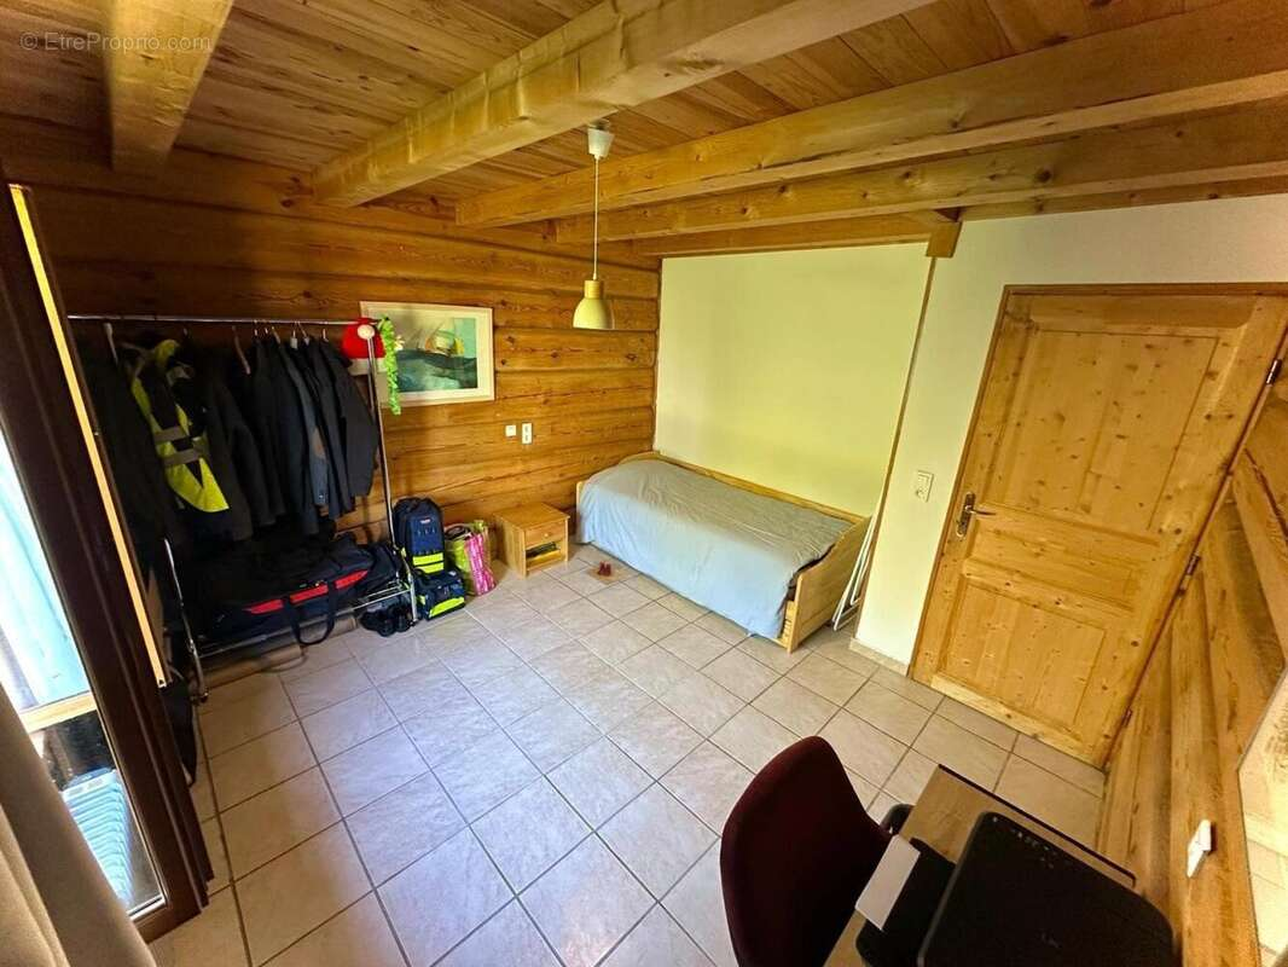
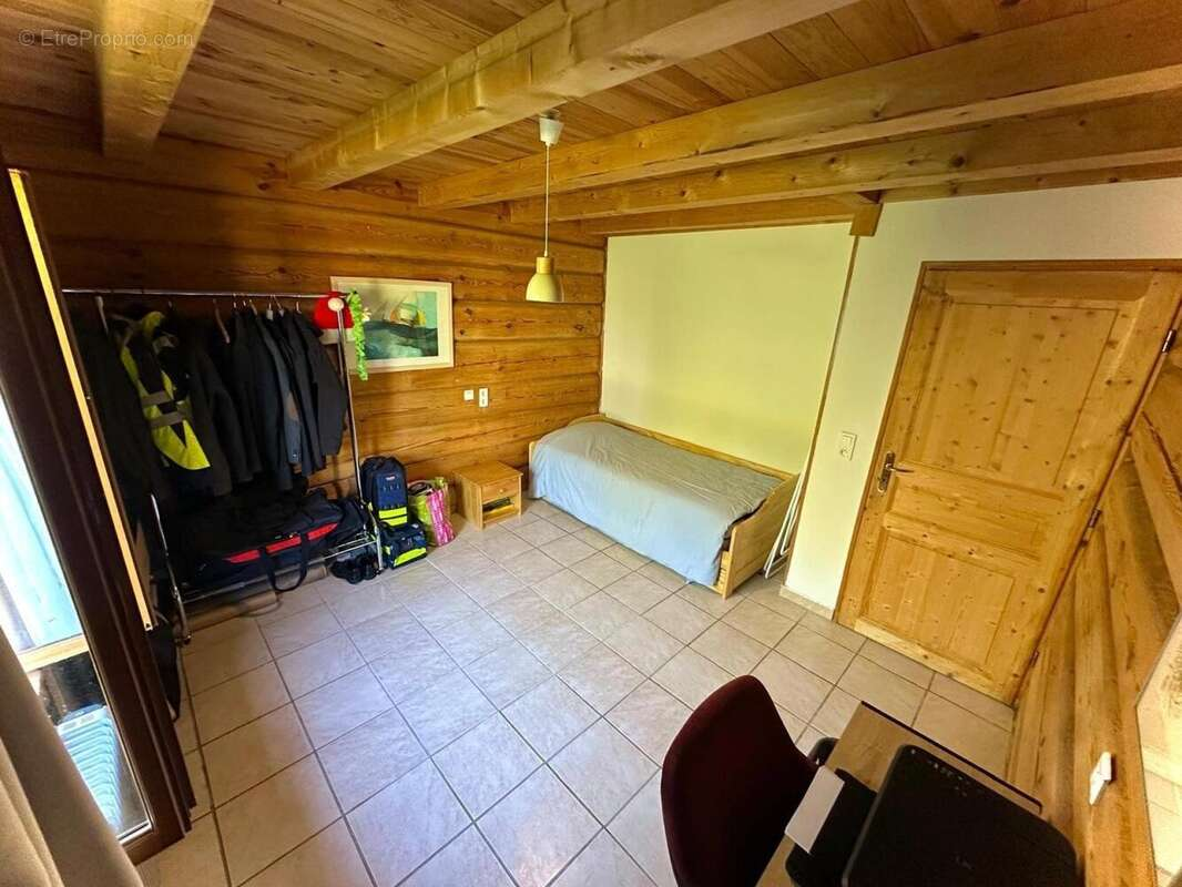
- slippers (605, 568)
